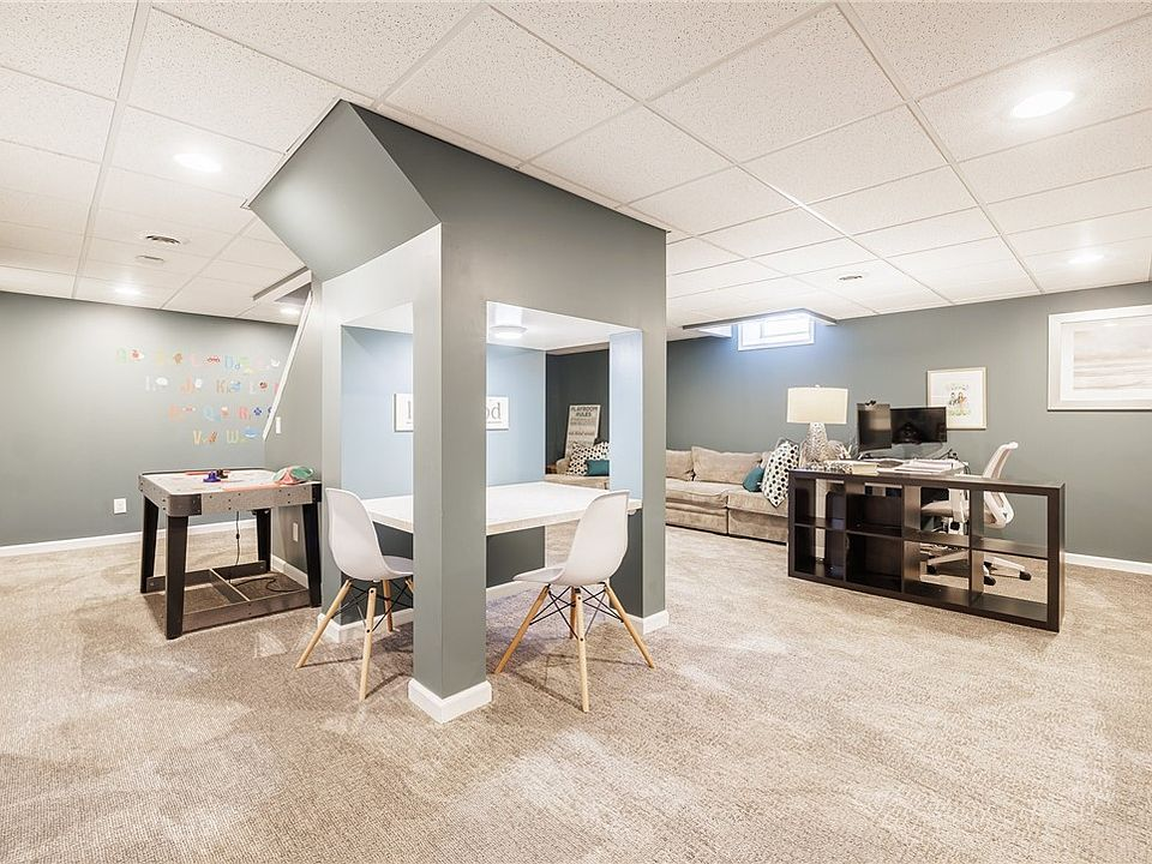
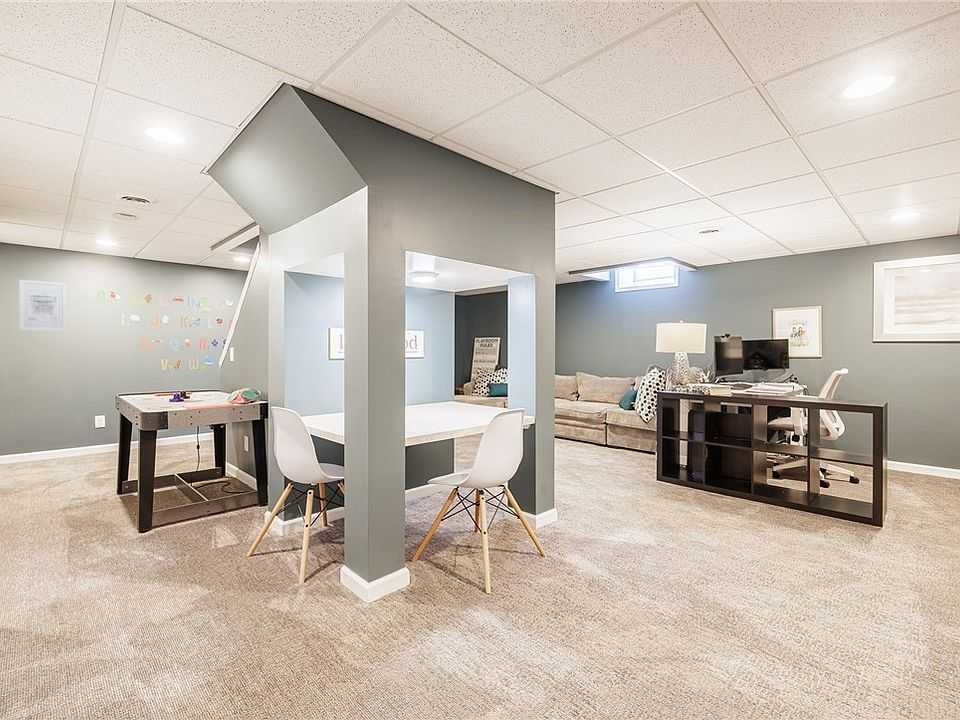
+ wall art (43, 305)
